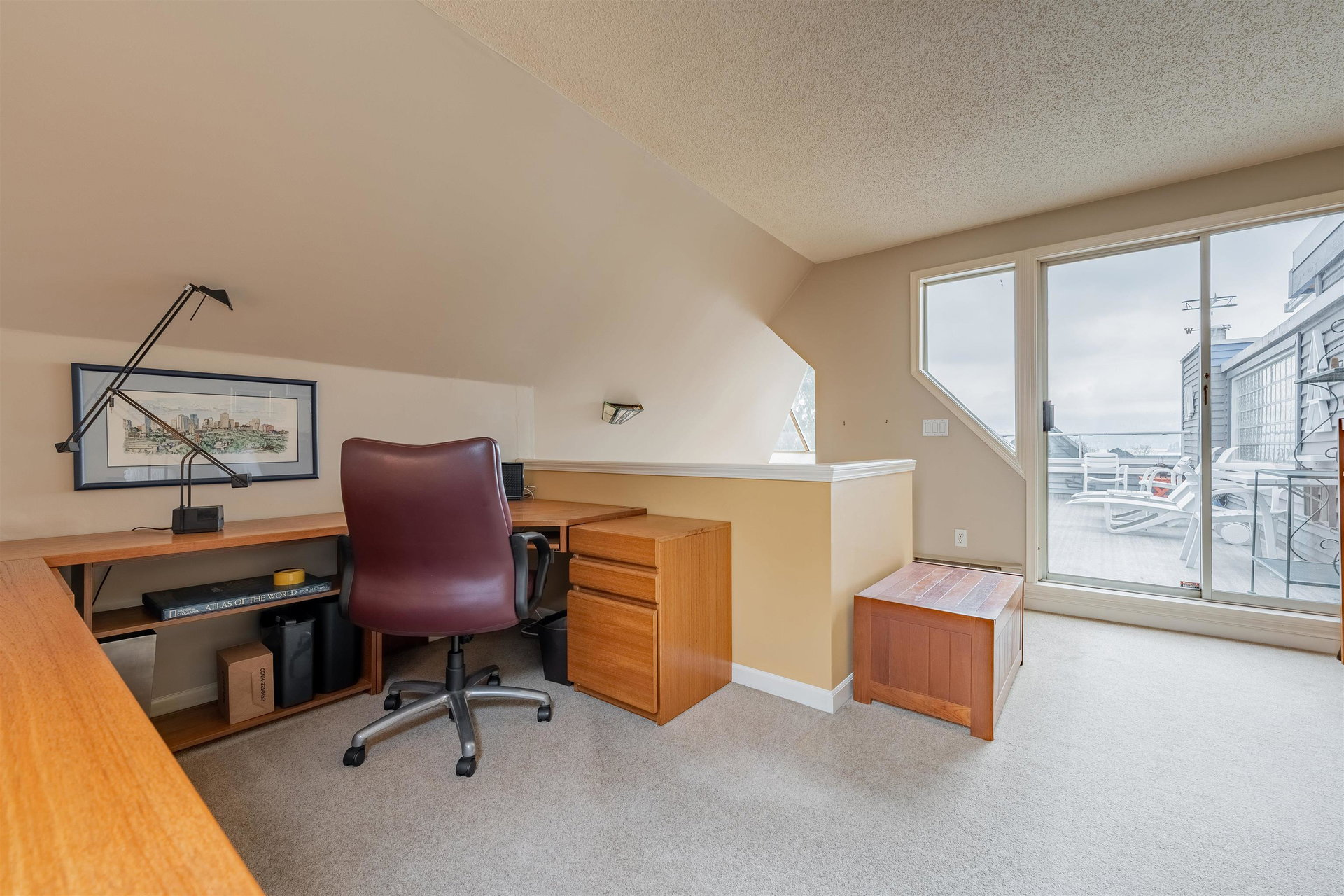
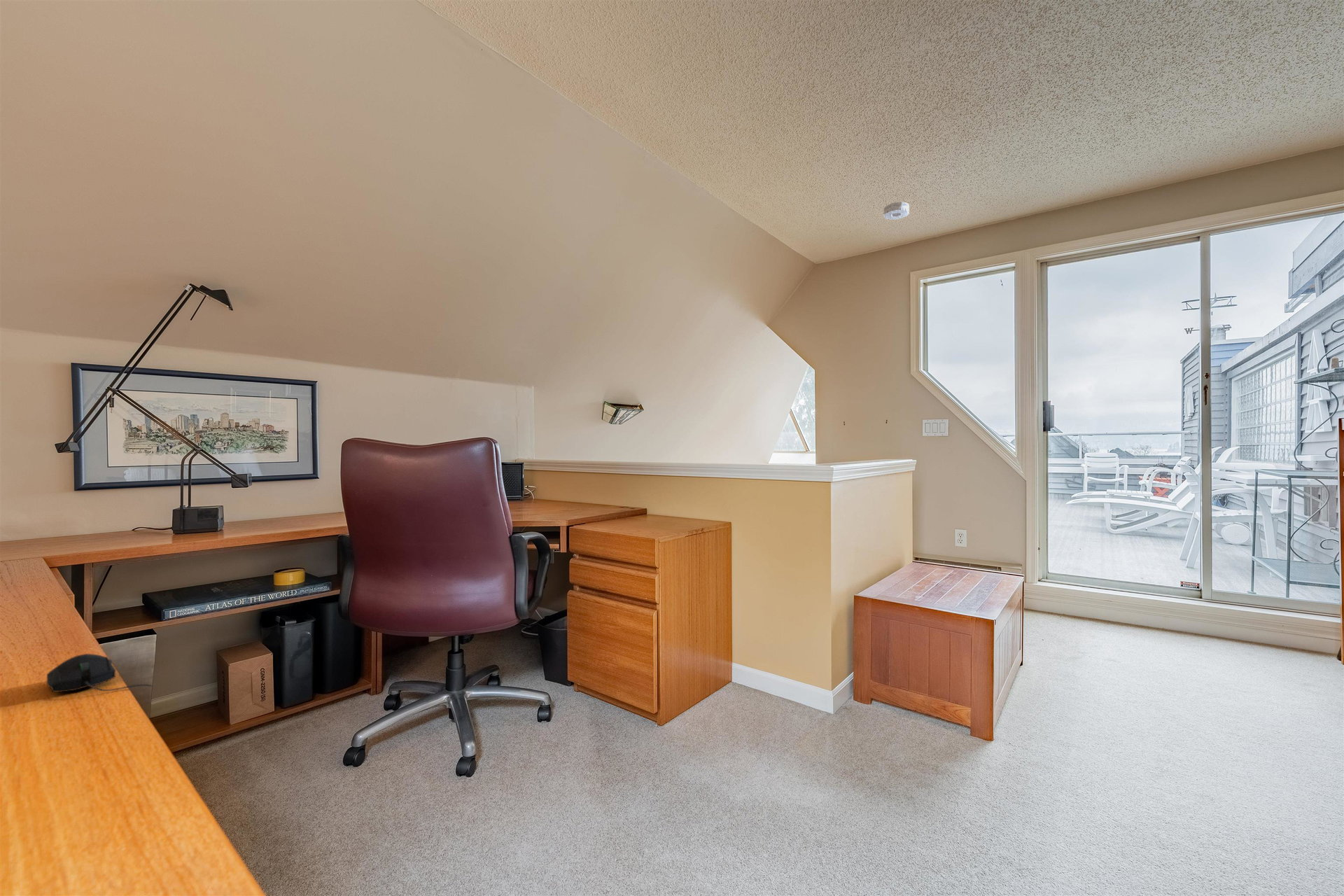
+ smoke detector (896, 210)
+ computer mouse (98, 670)
